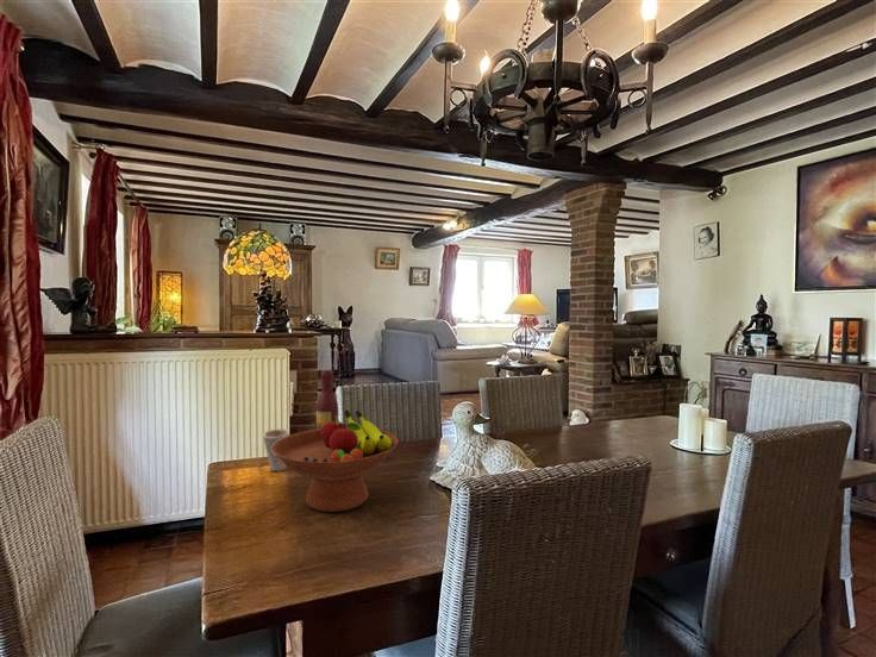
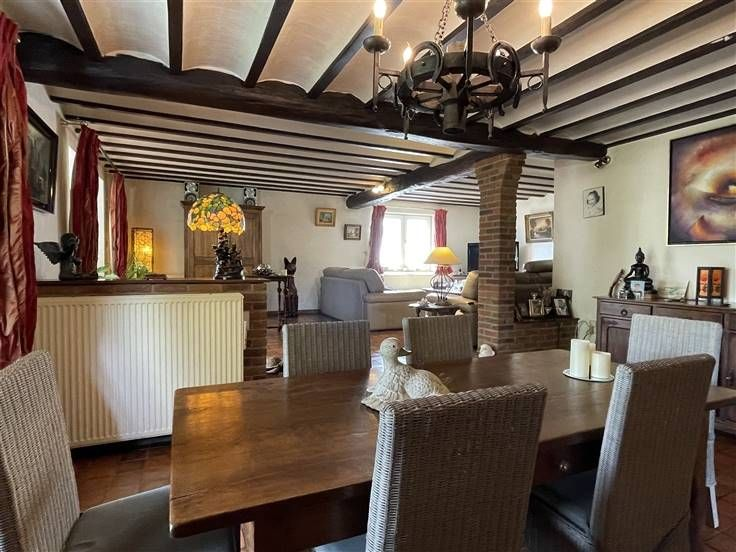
- cup (274, 453)
- fruit bowl (337, 459)
- wine bottle (327, 415)
